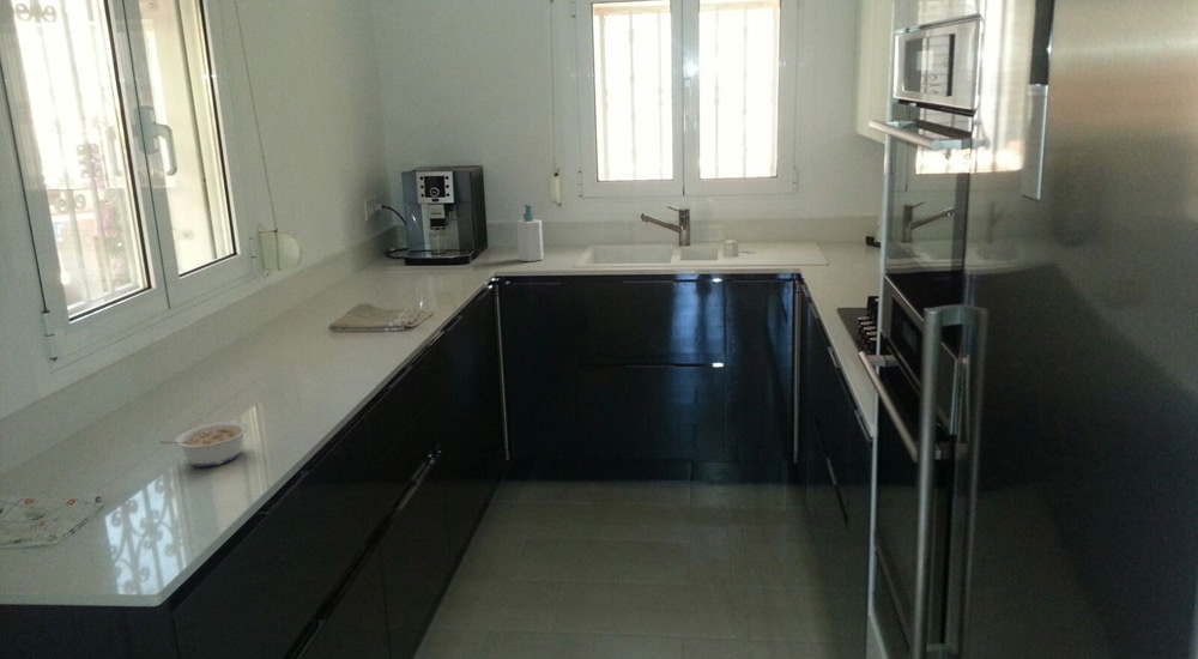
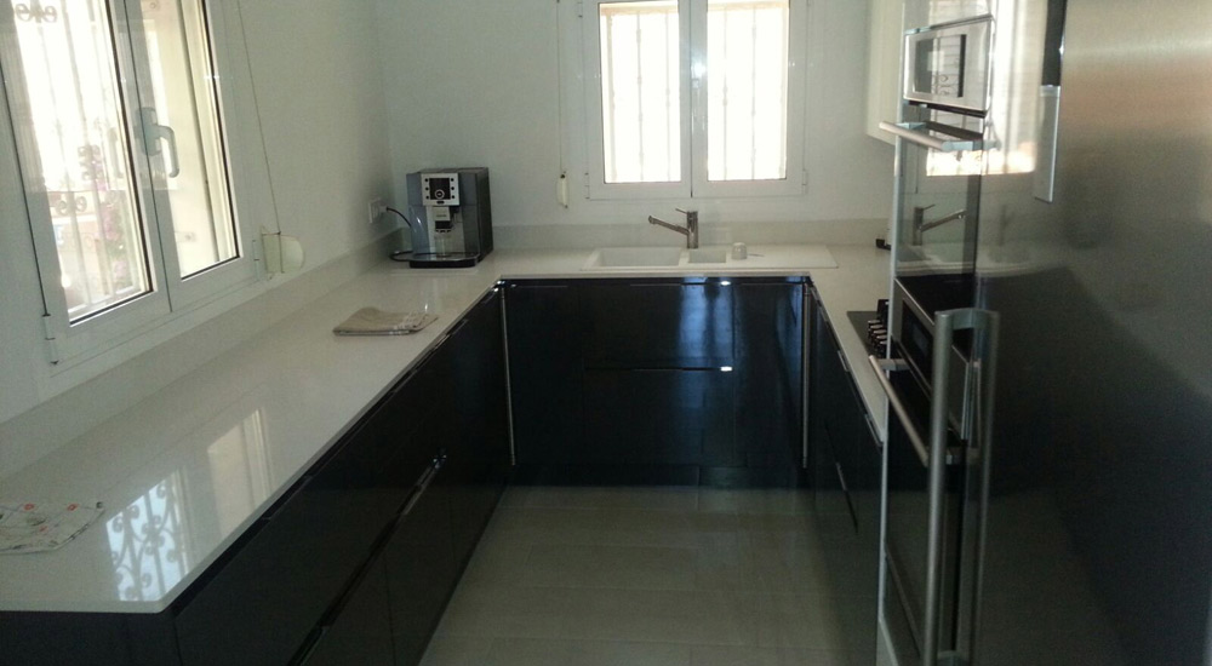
- legume (211, 443)
- soap bottle (530, 231)
